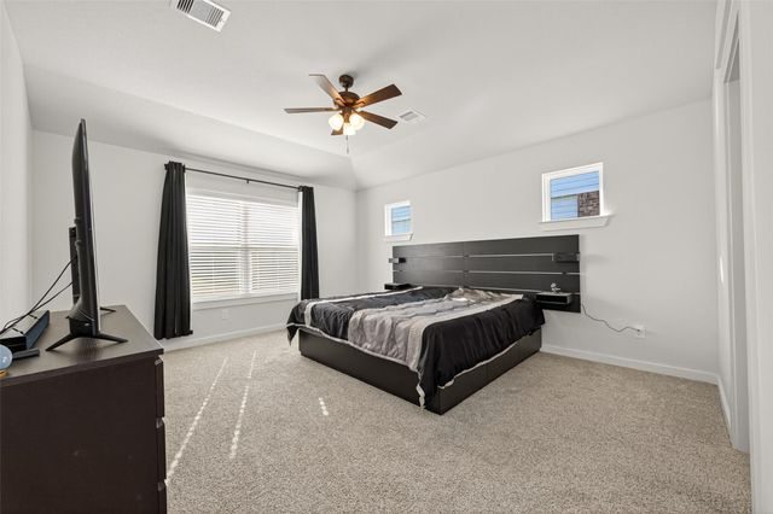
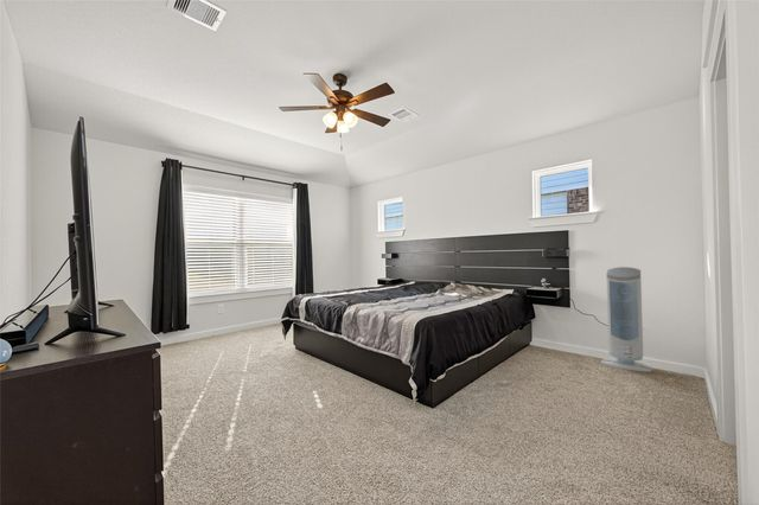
+ air purifier (624, 317)
